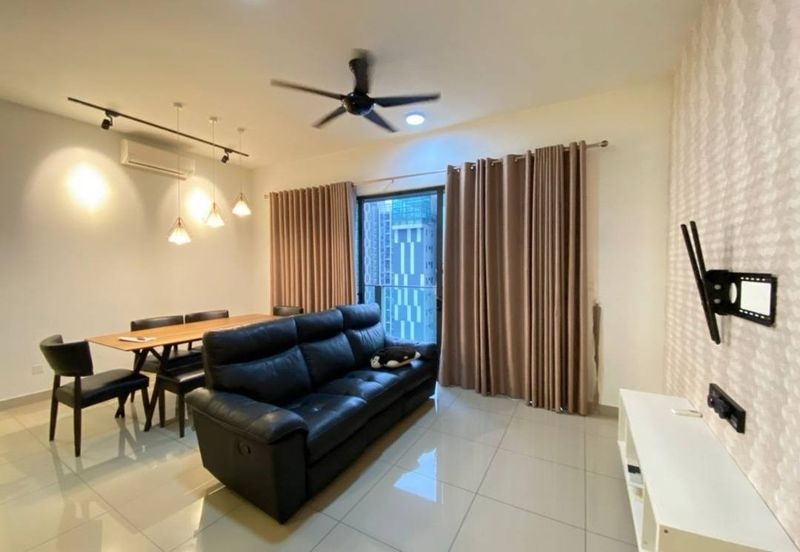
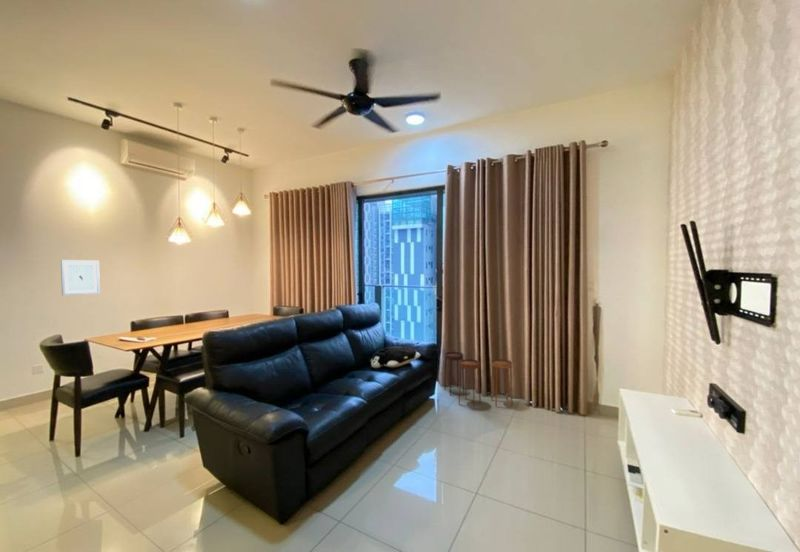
+ wall art (81, 277)
+ side table (473, 379)
